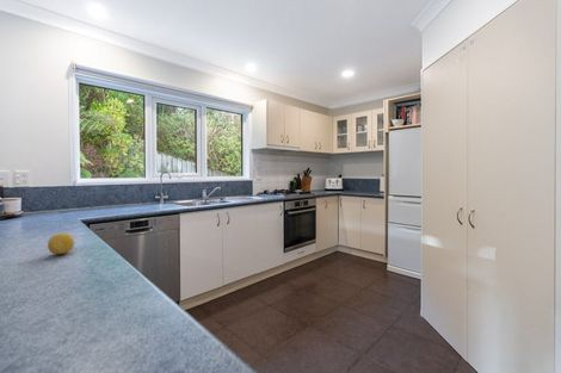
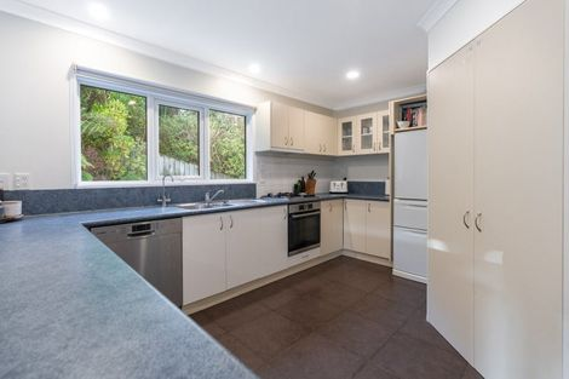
- fruit (61, 243)
